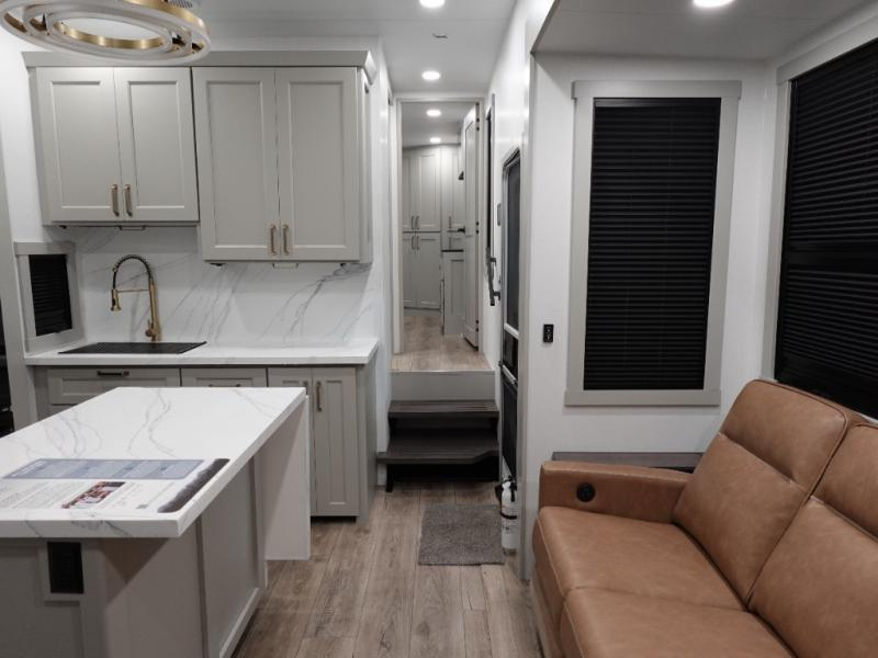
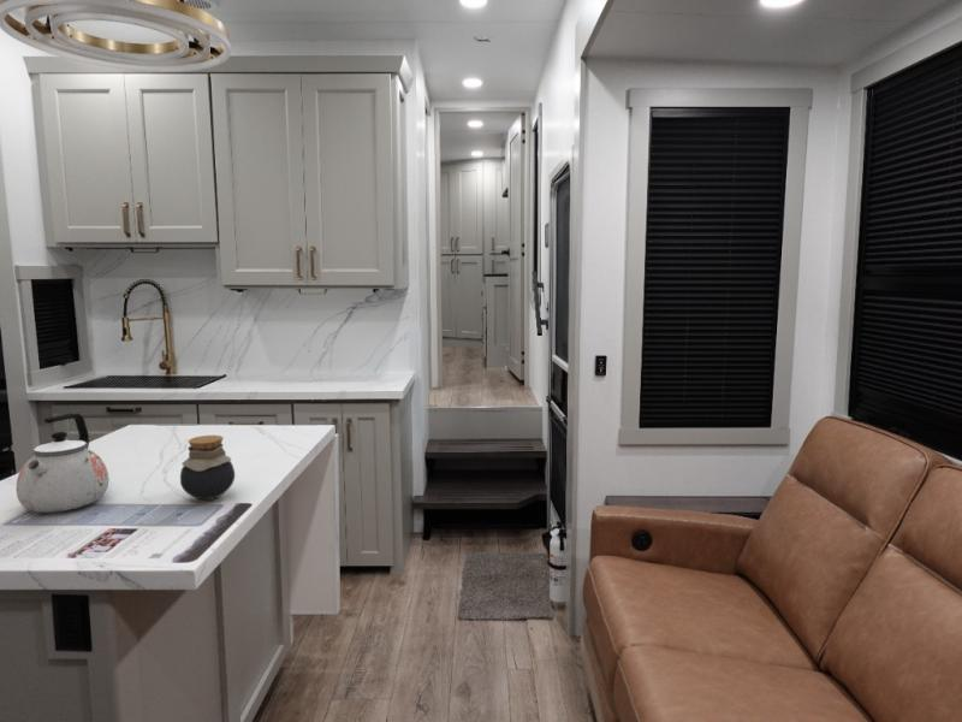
+ jar (208, 467)
+ kettle (60, 460)
